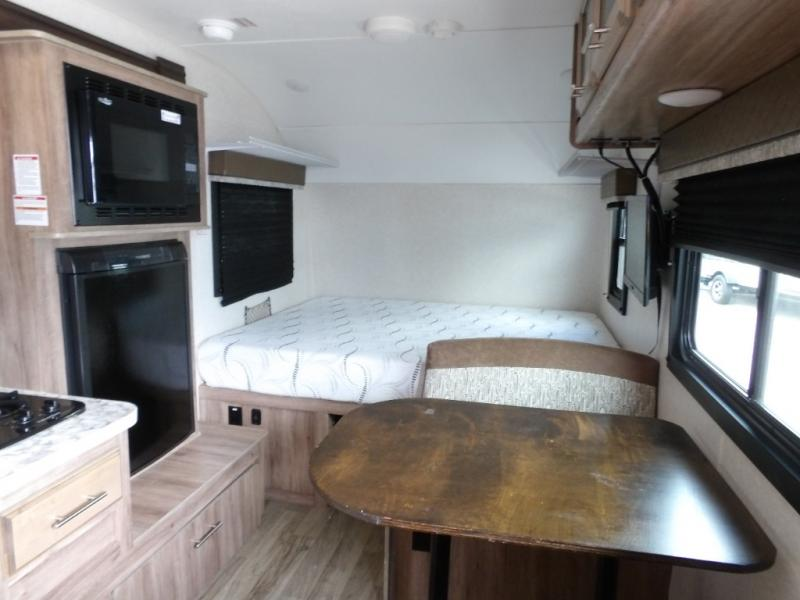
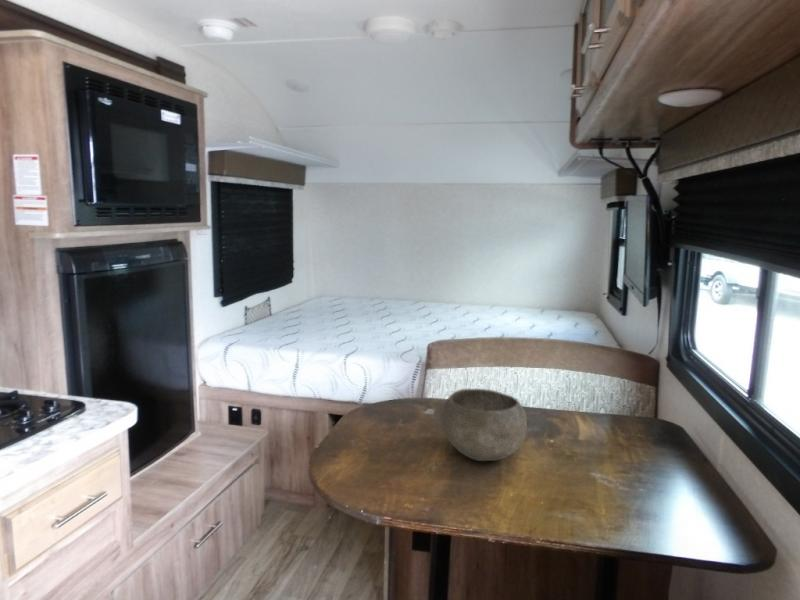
+ bowl (482, 426)
